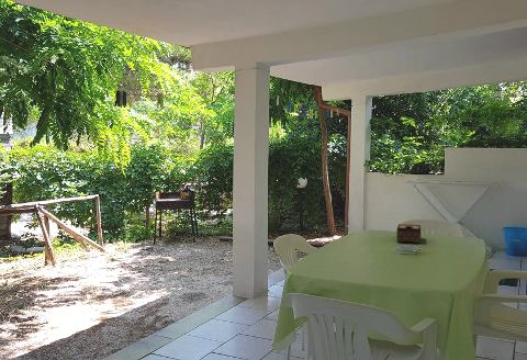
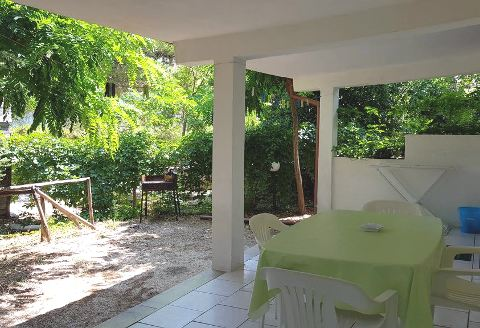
- tissue box (408, 233)
